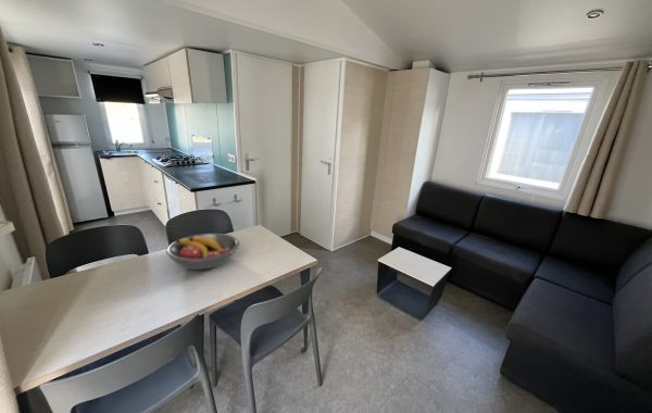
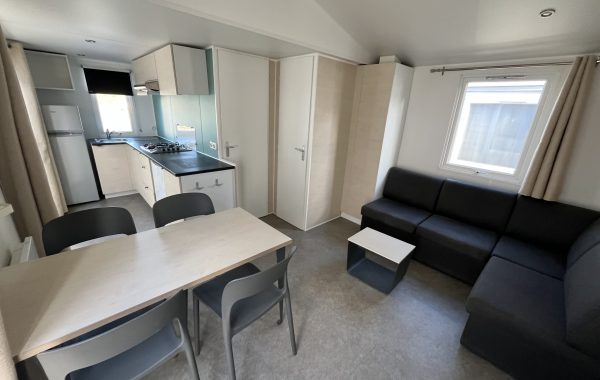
- fruit bowl (204, 251)
